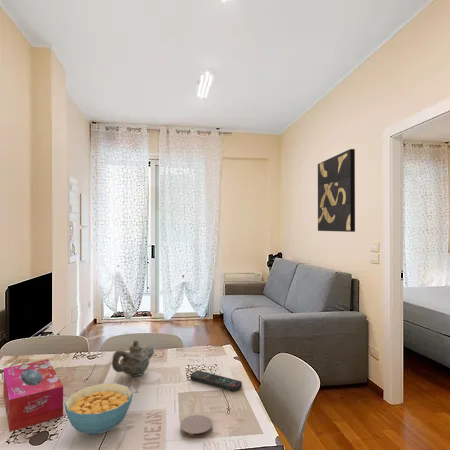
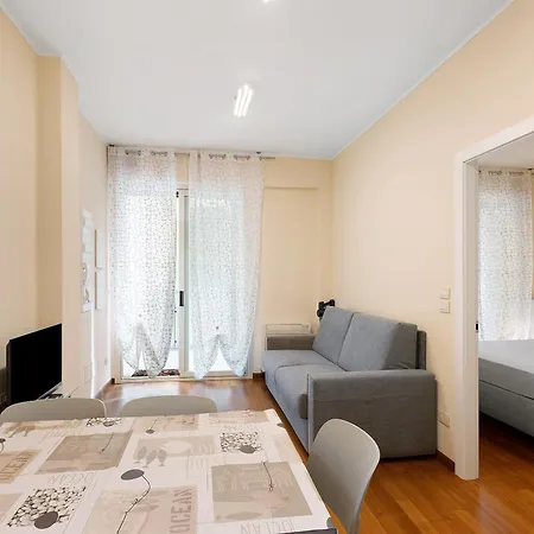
- remote control (215, 380)
- wall art (334, 194)
- cereal bowl (99, 413)
- coaster (196, 426)
- teapot (134, 357)
- tissue box (31, 390)
